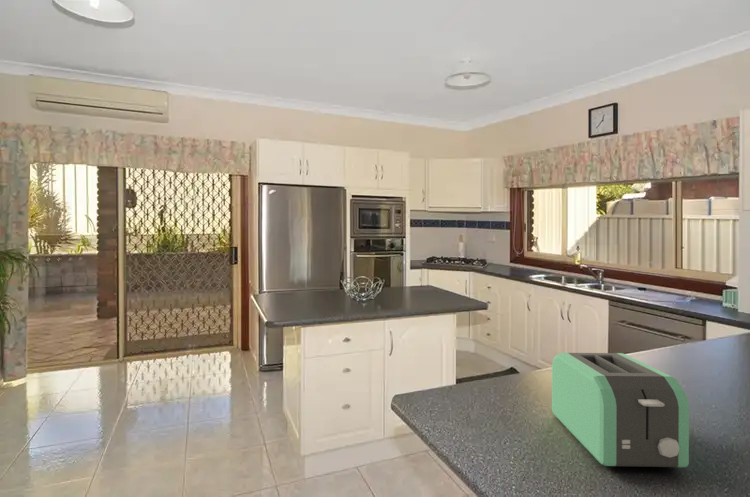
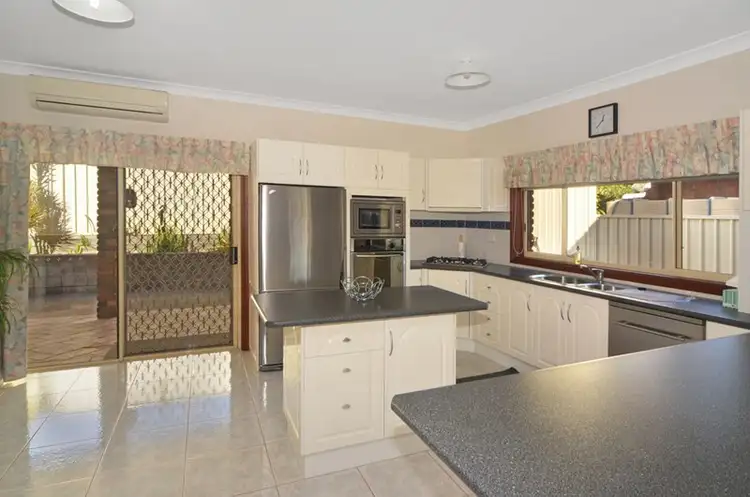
- toaster (610, 401)
